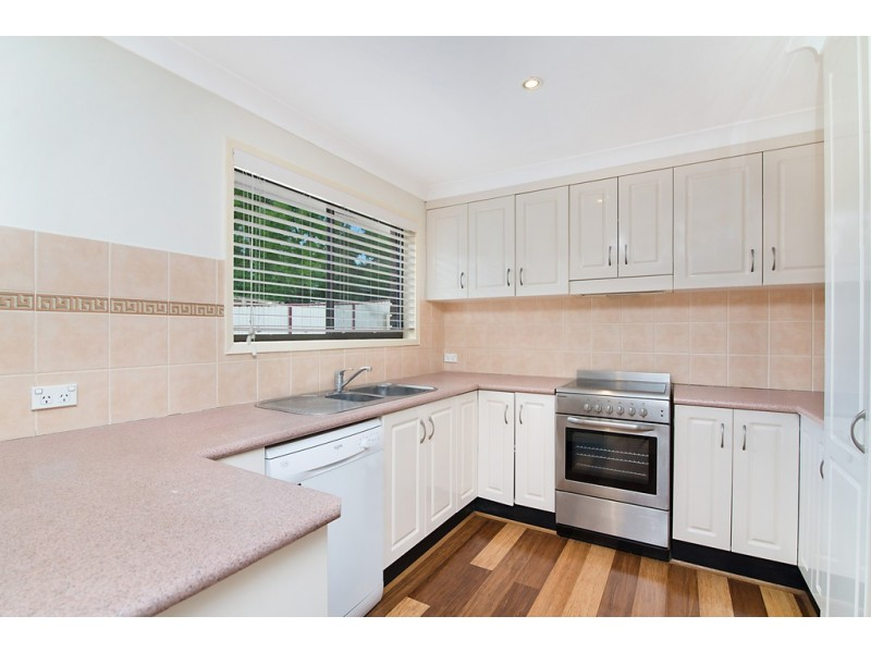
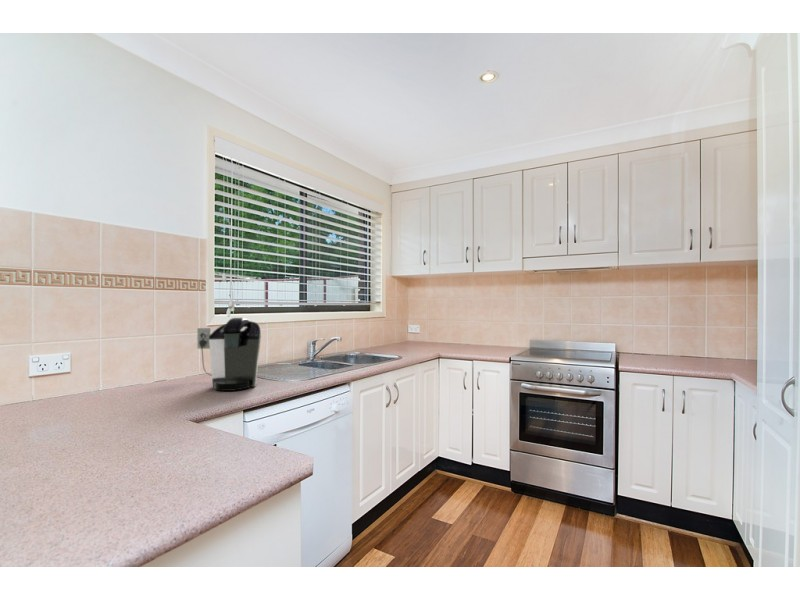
+ coffee maker (223, 351)
